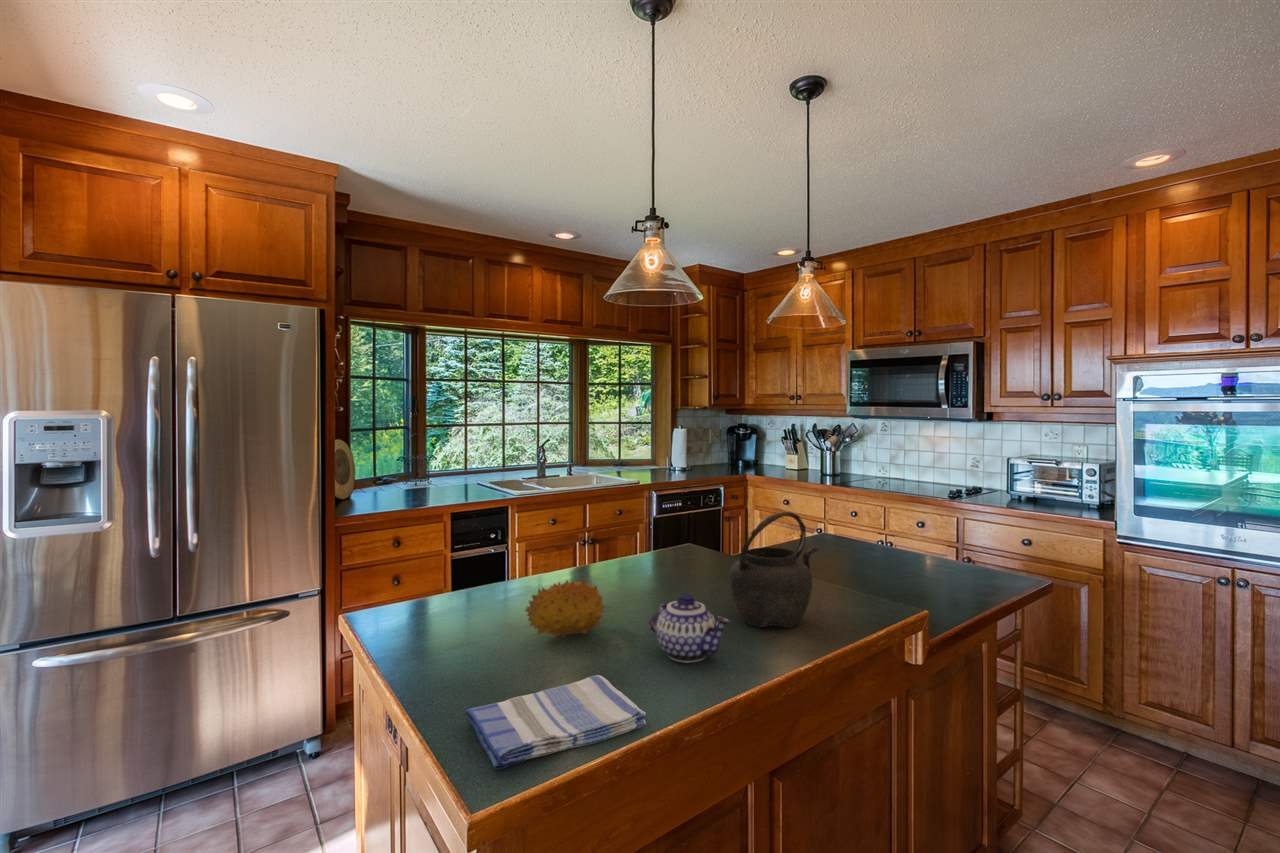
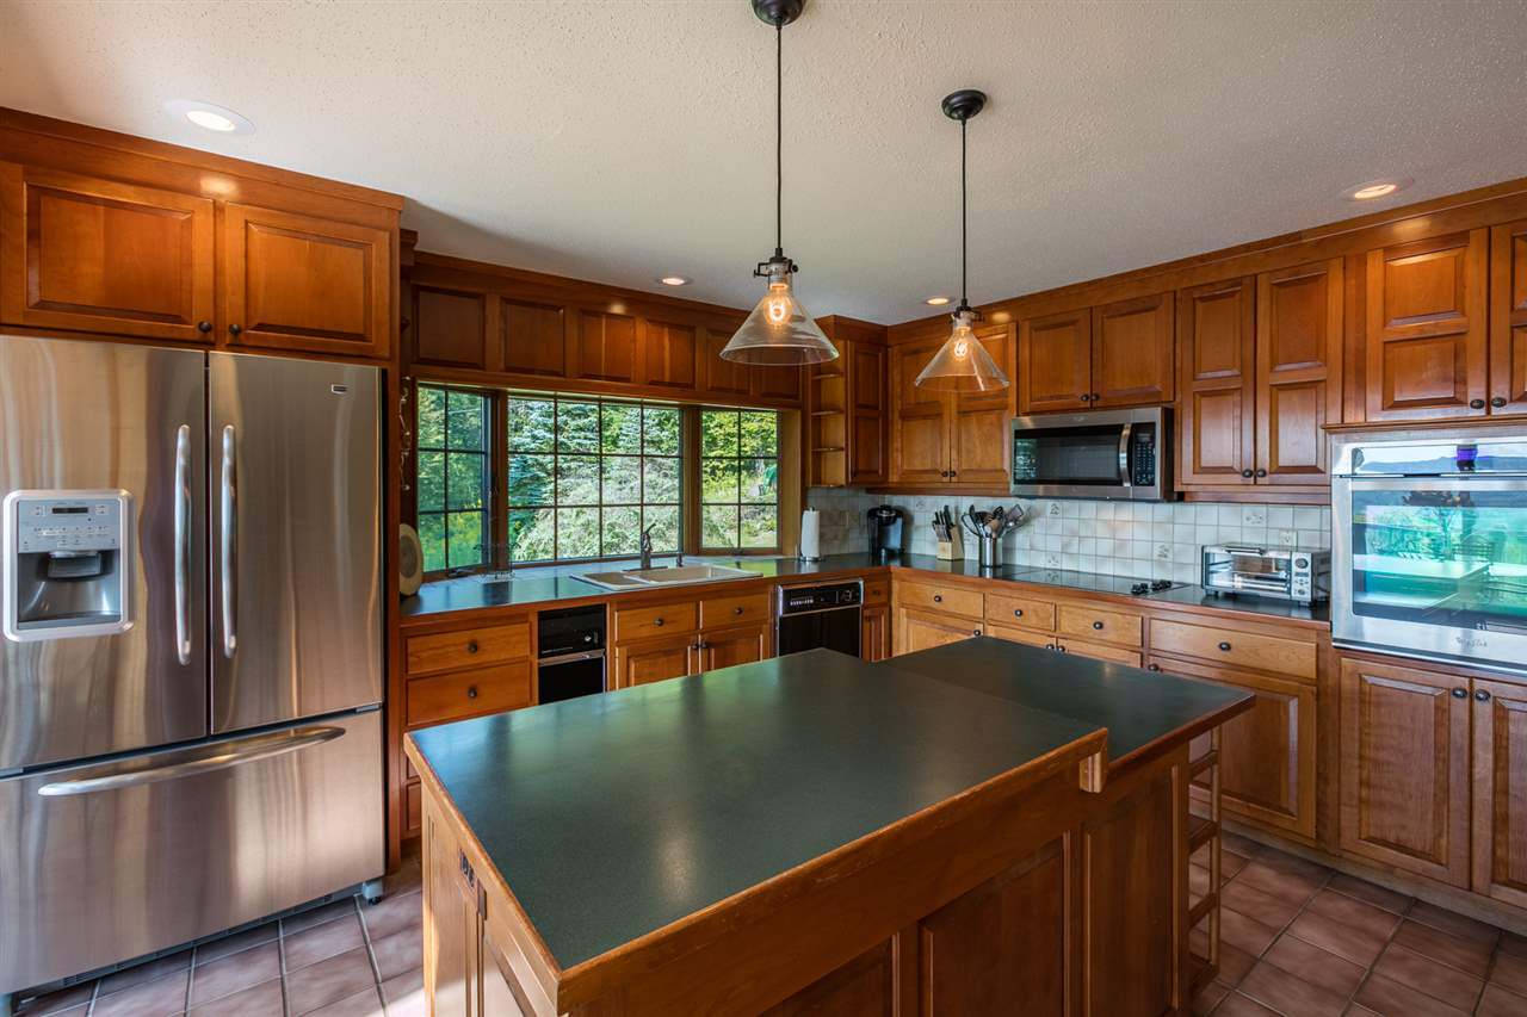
- dish towel (555, 714)
- teapot (687, 624)
- fruit (565, 608)
- kettle (780, 563)
